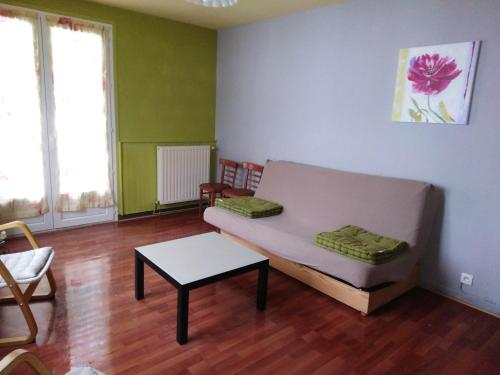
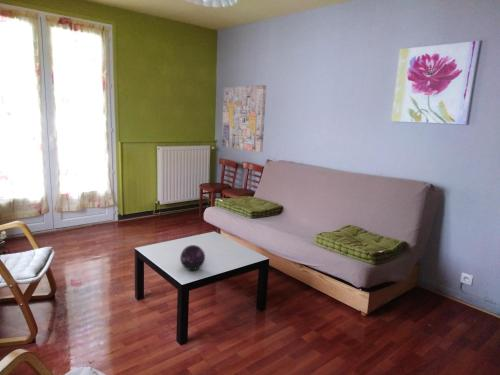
+ decorative orb (192, 257)
+ wall art (242, 118)
